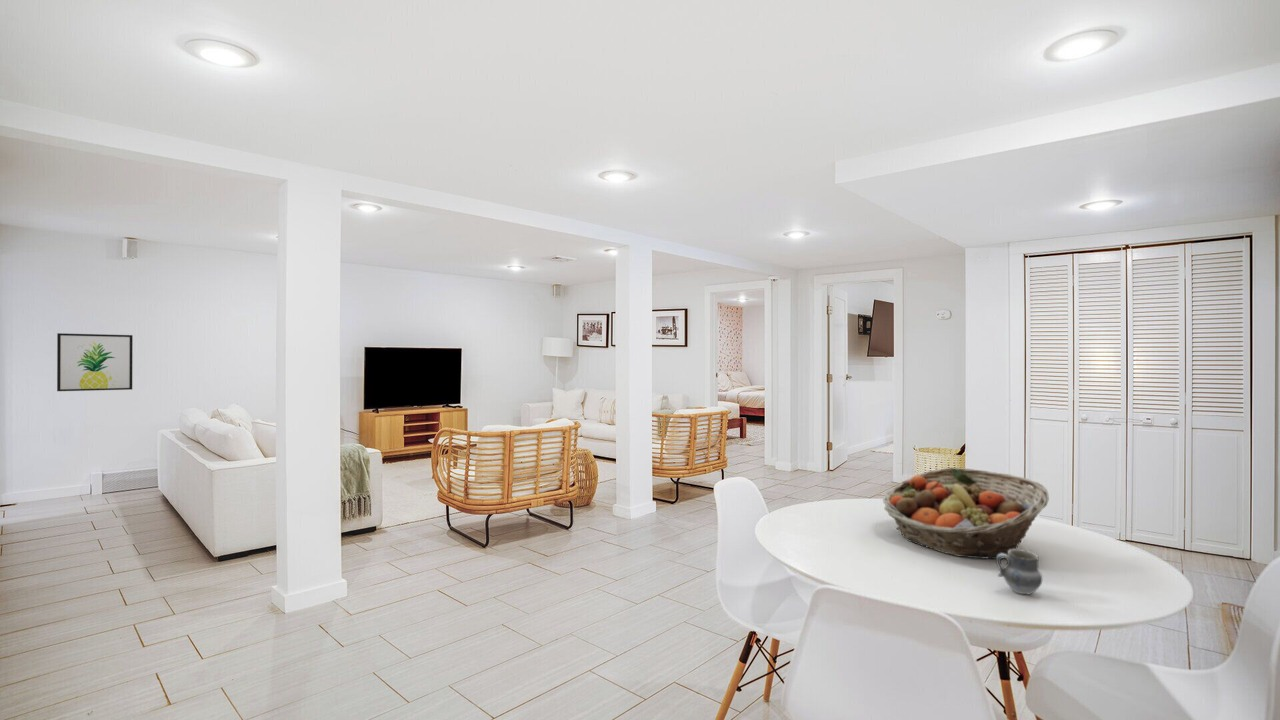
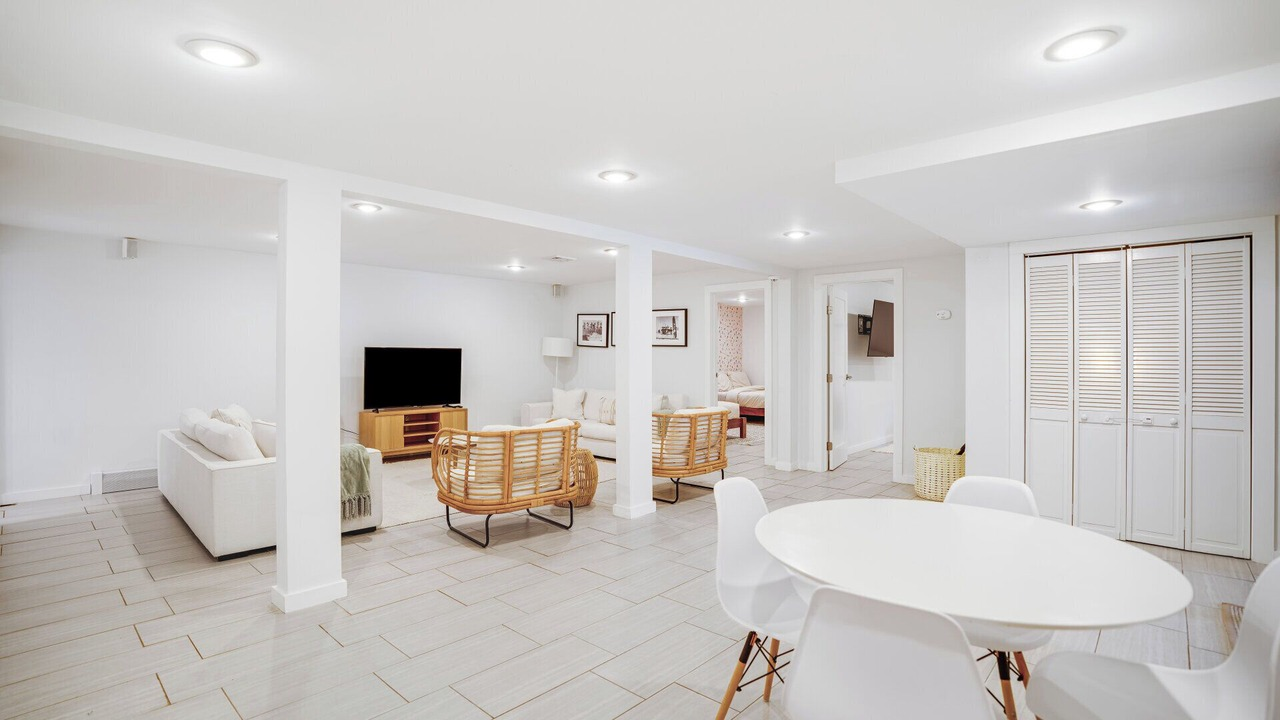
- fruit basket (960, 509)
- cup (1018, 571)
- wall art (96, 362)
